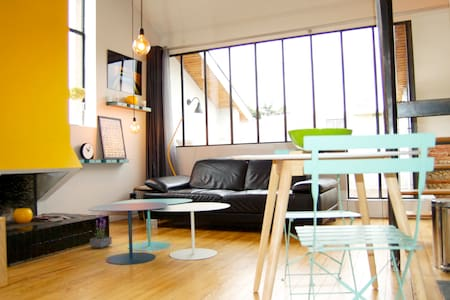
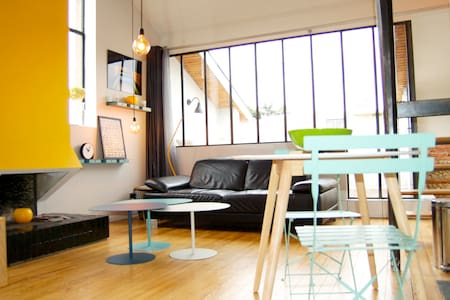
- potted plant (100, 229)
